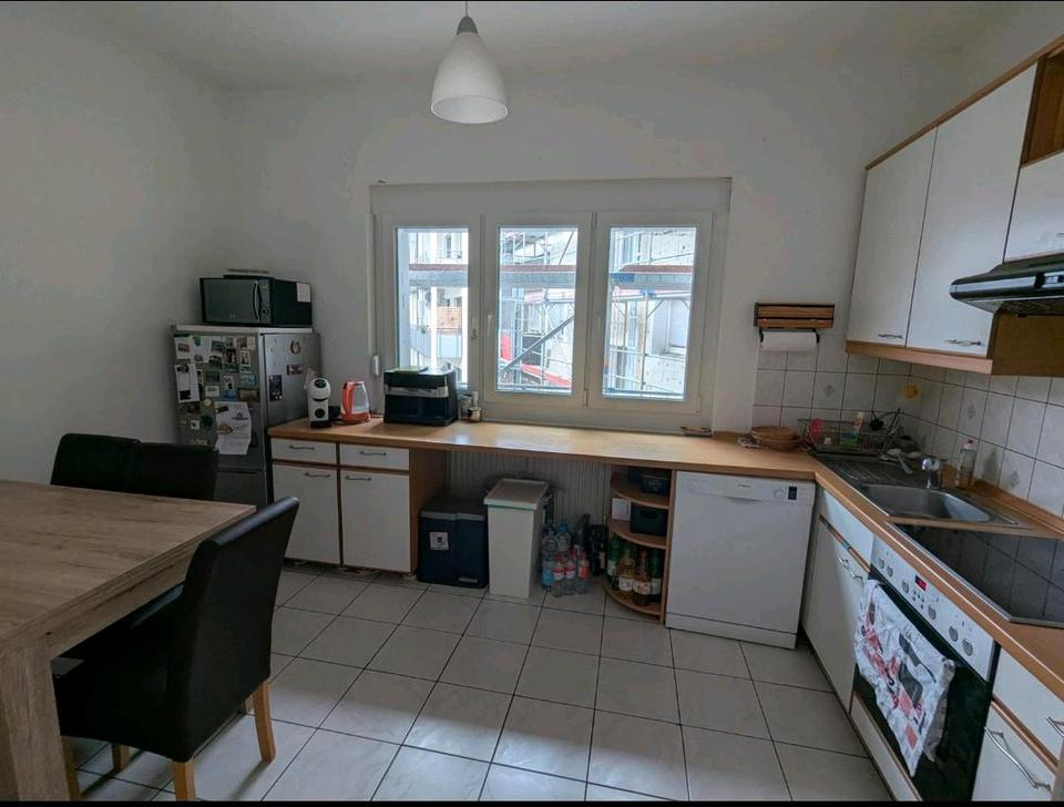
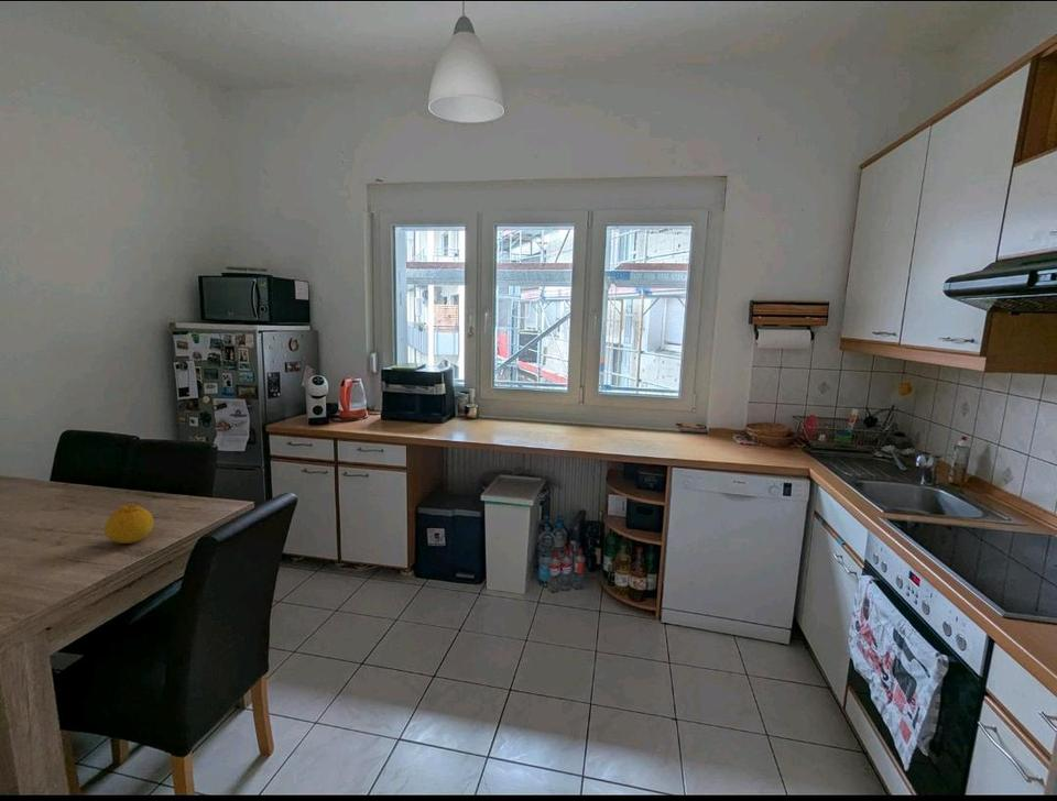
+ fruit (129, 523)
